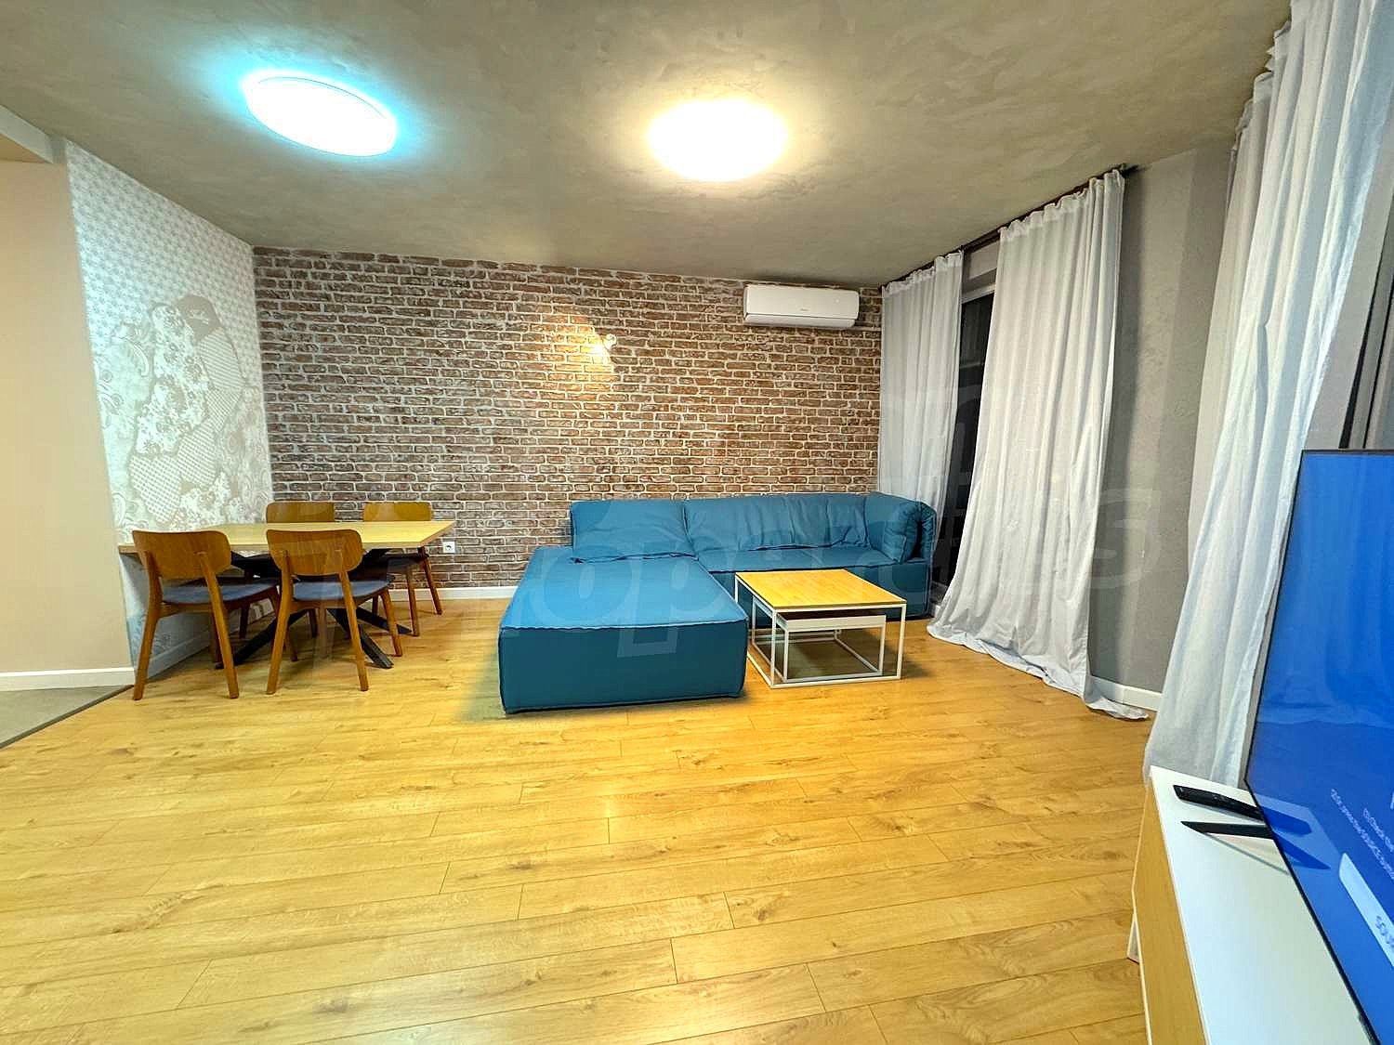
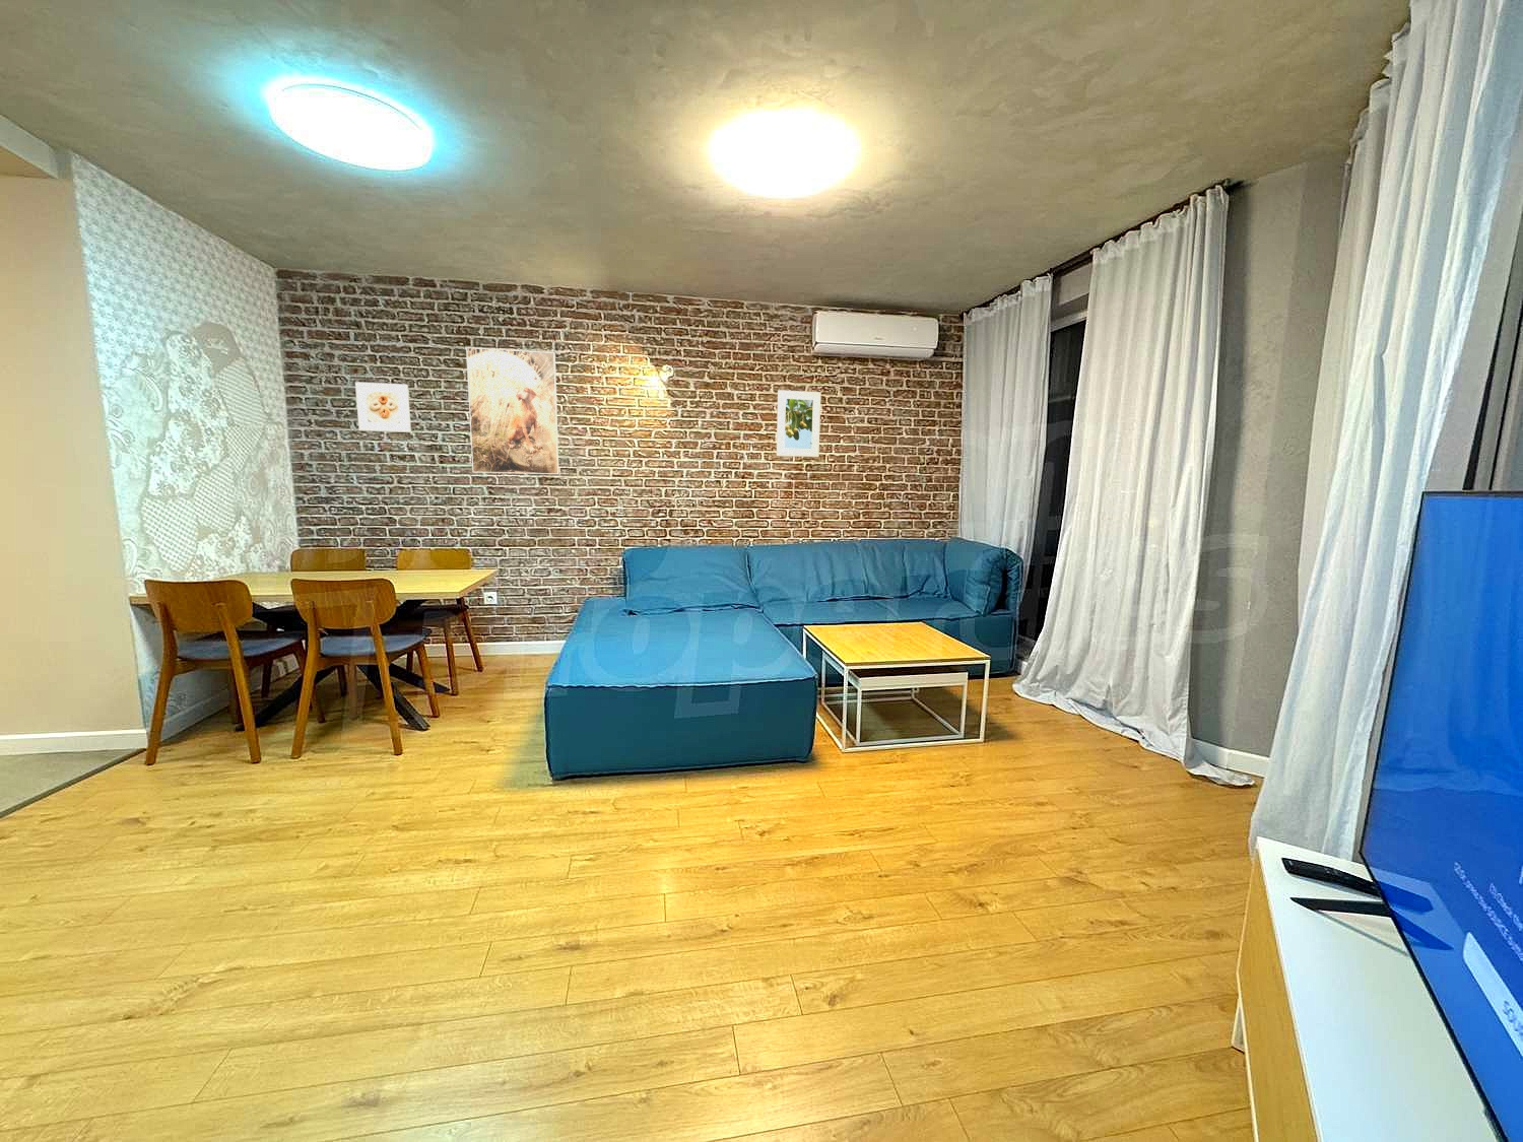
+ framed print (797, 423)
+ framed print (383, 407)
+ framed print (513, 413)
